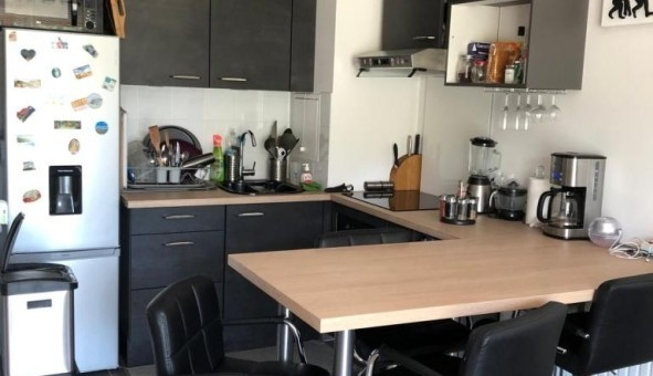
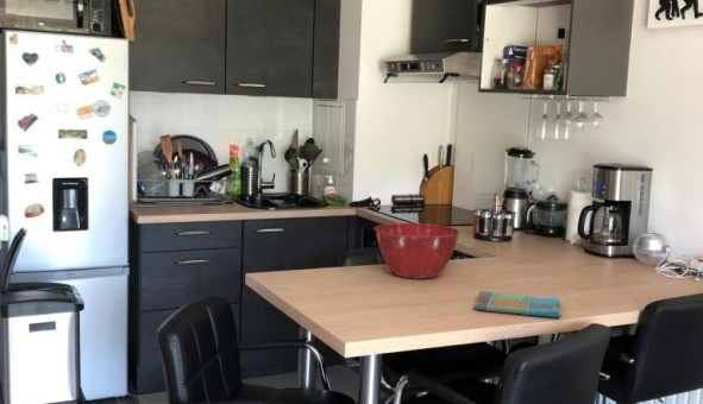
+ mixing bowl (415, 251)
+ dish towel (517, 303)
